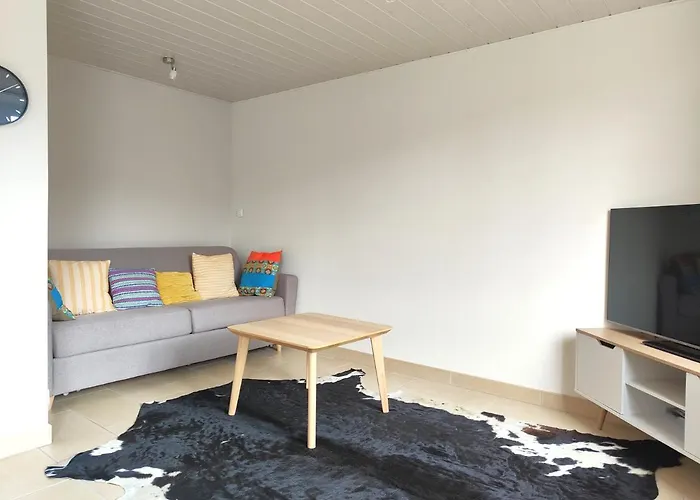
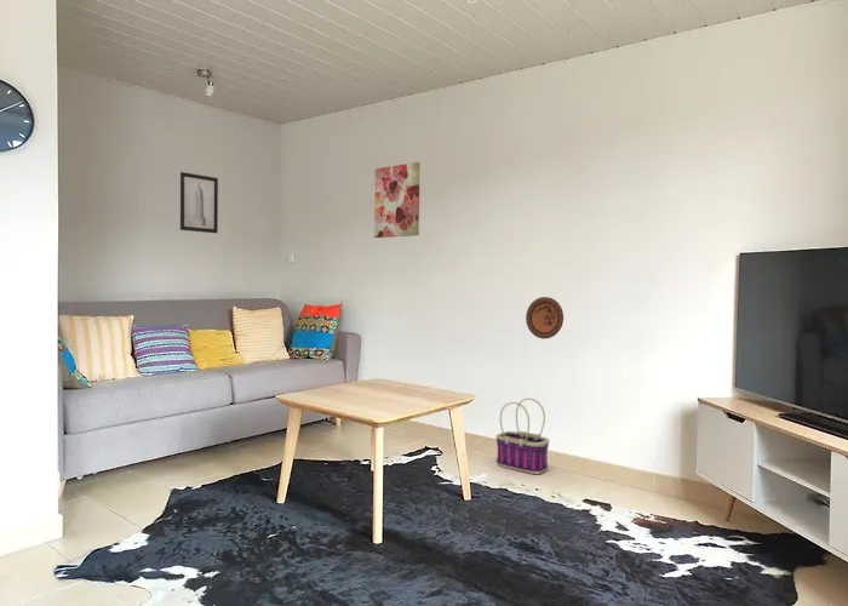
+ wall art (199, 202)
+ basket (522, 433)
+ wall art (396, 201)
+ decorative plate (544, 318)
